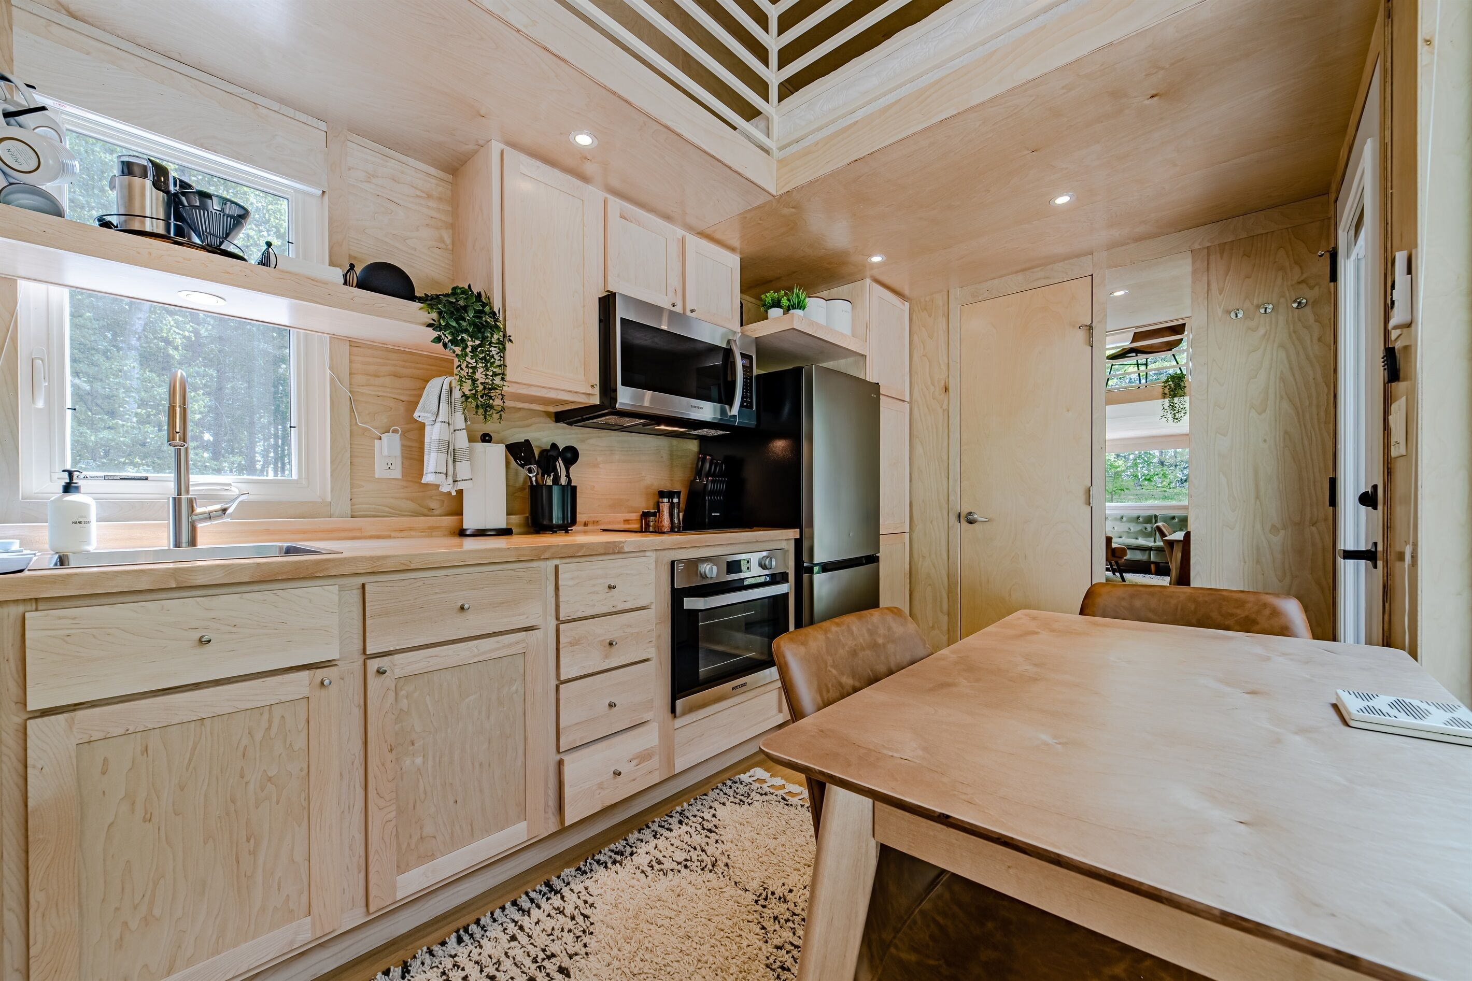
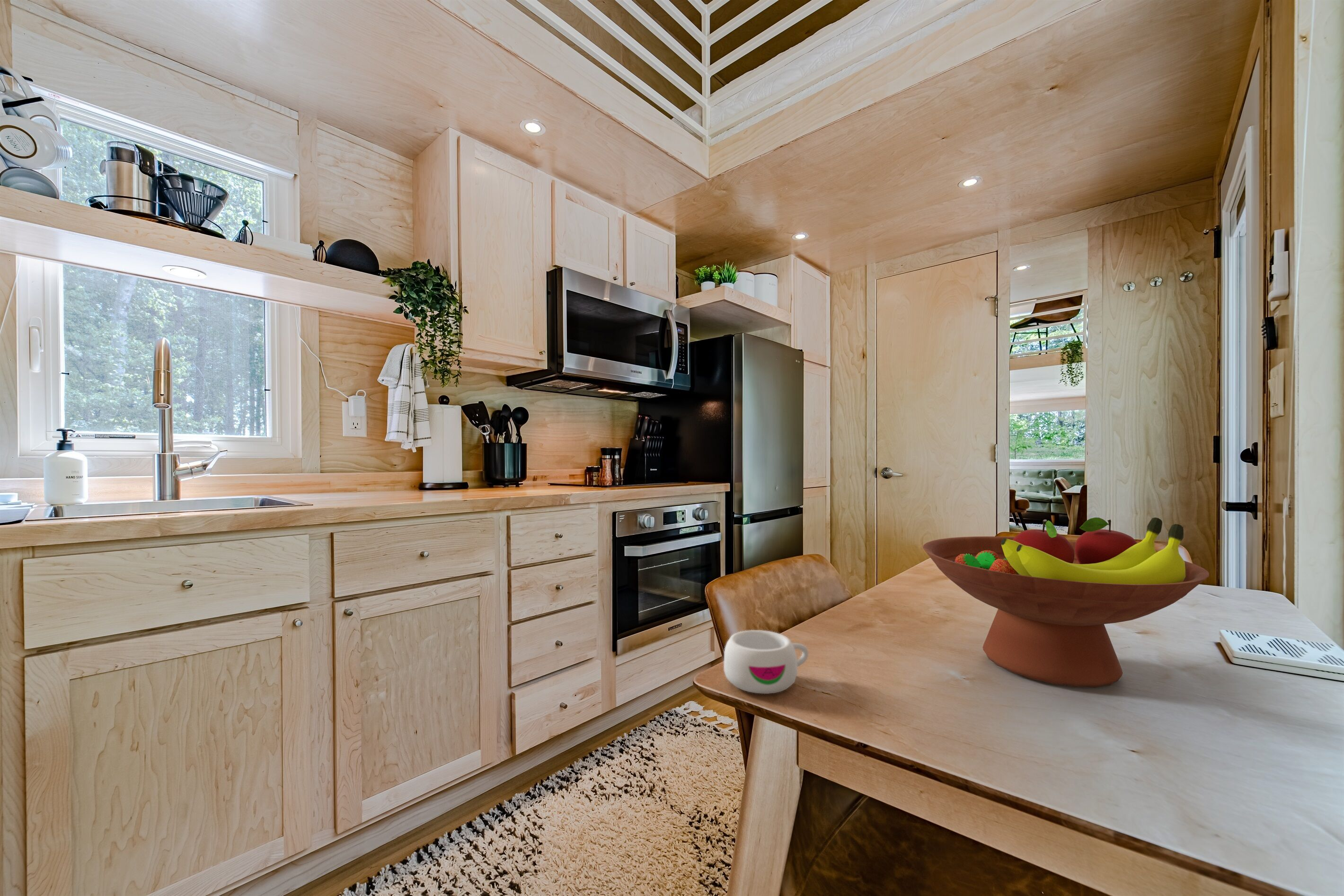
+ mug (768, 659)
+ fruit bowl (1048, 589)
